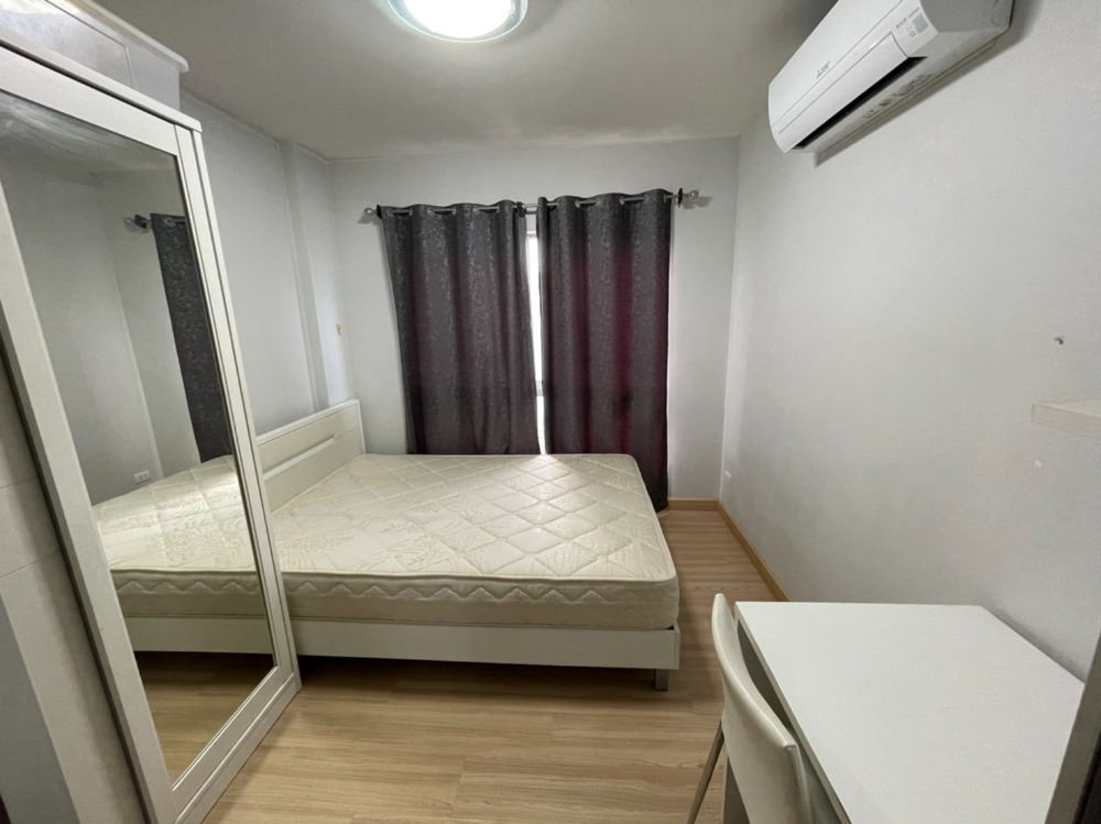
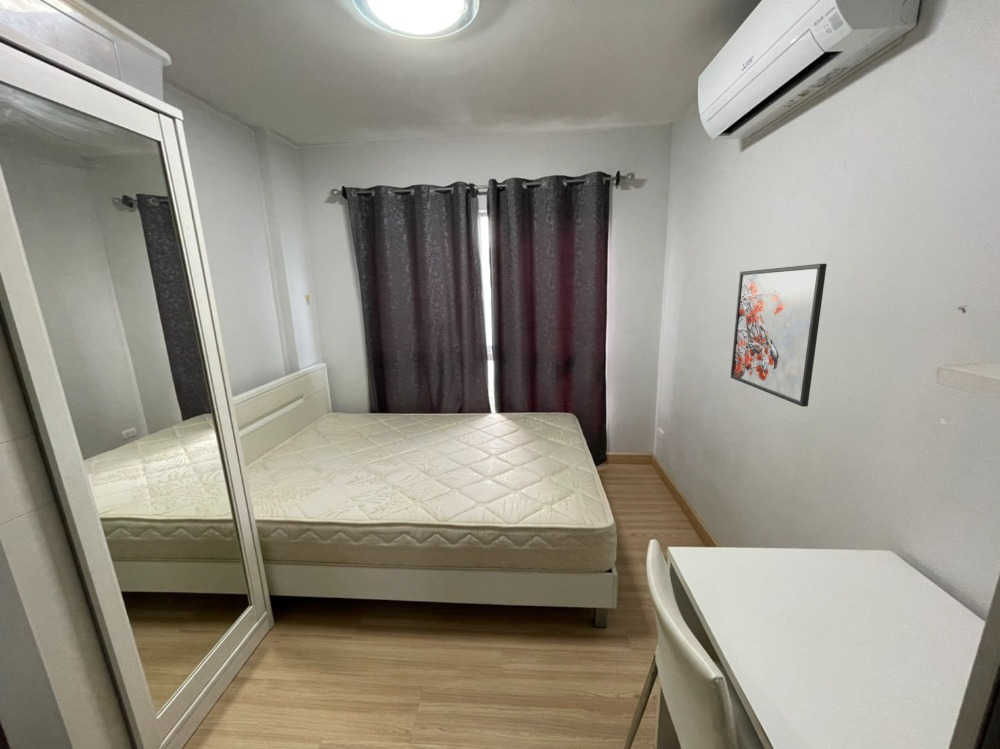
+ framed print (769, 331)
